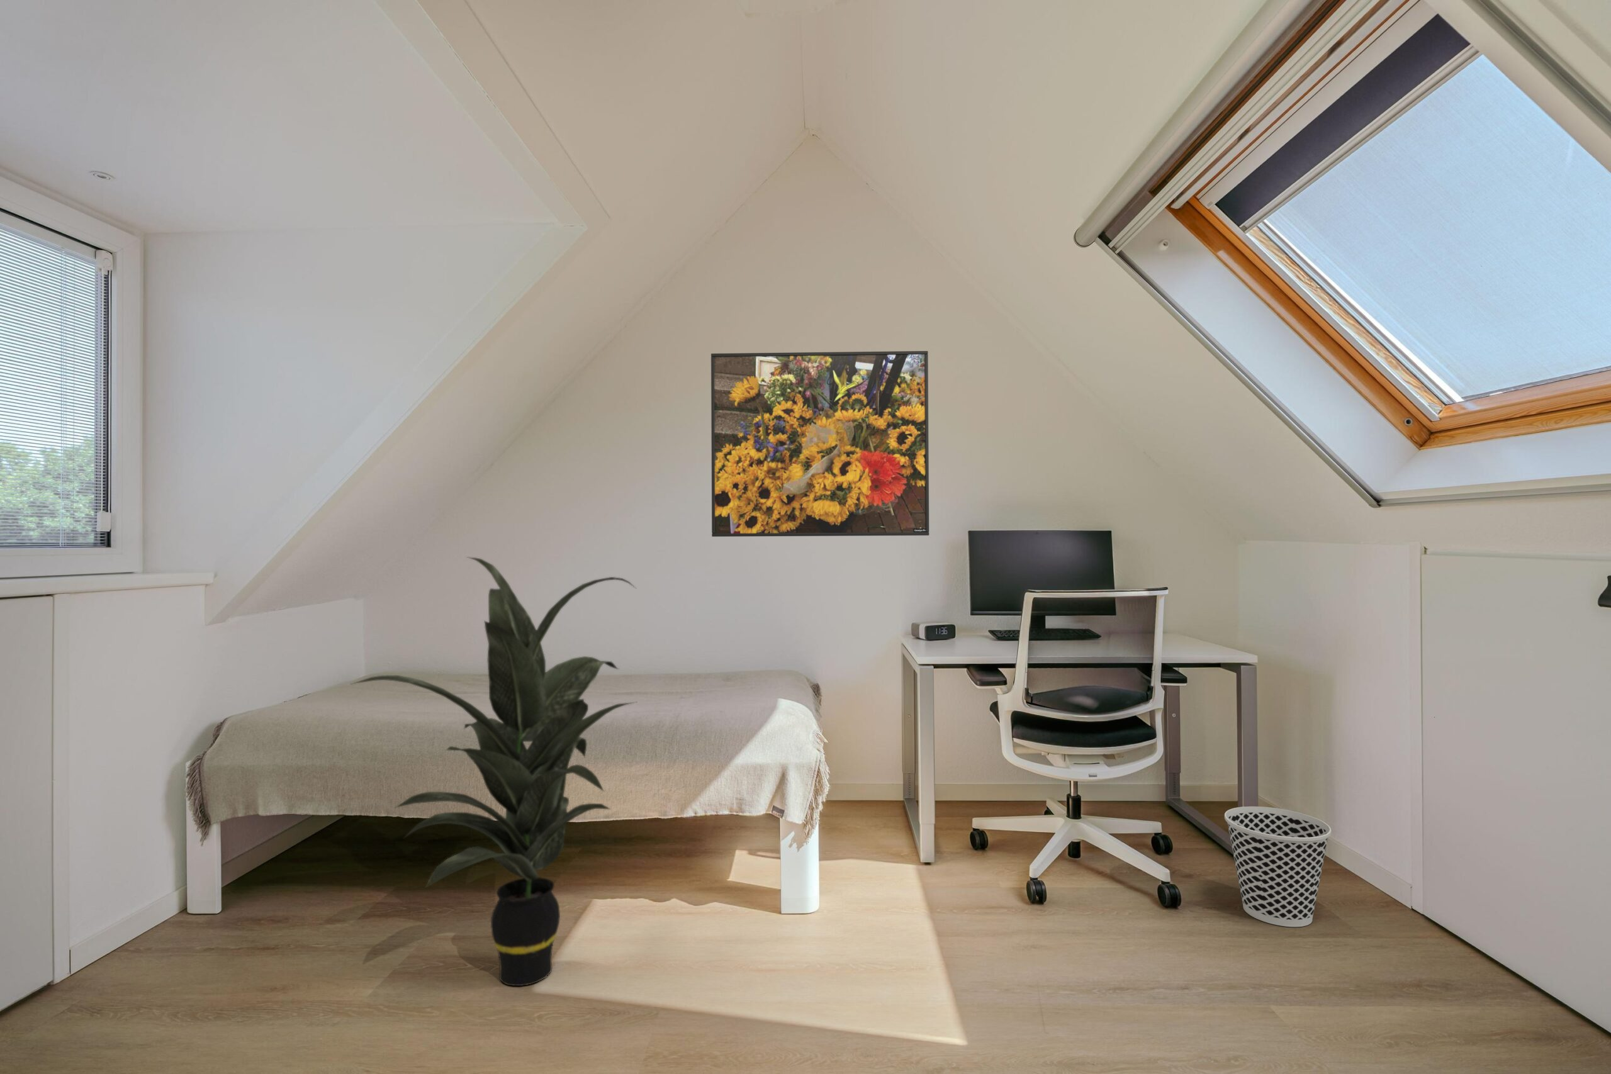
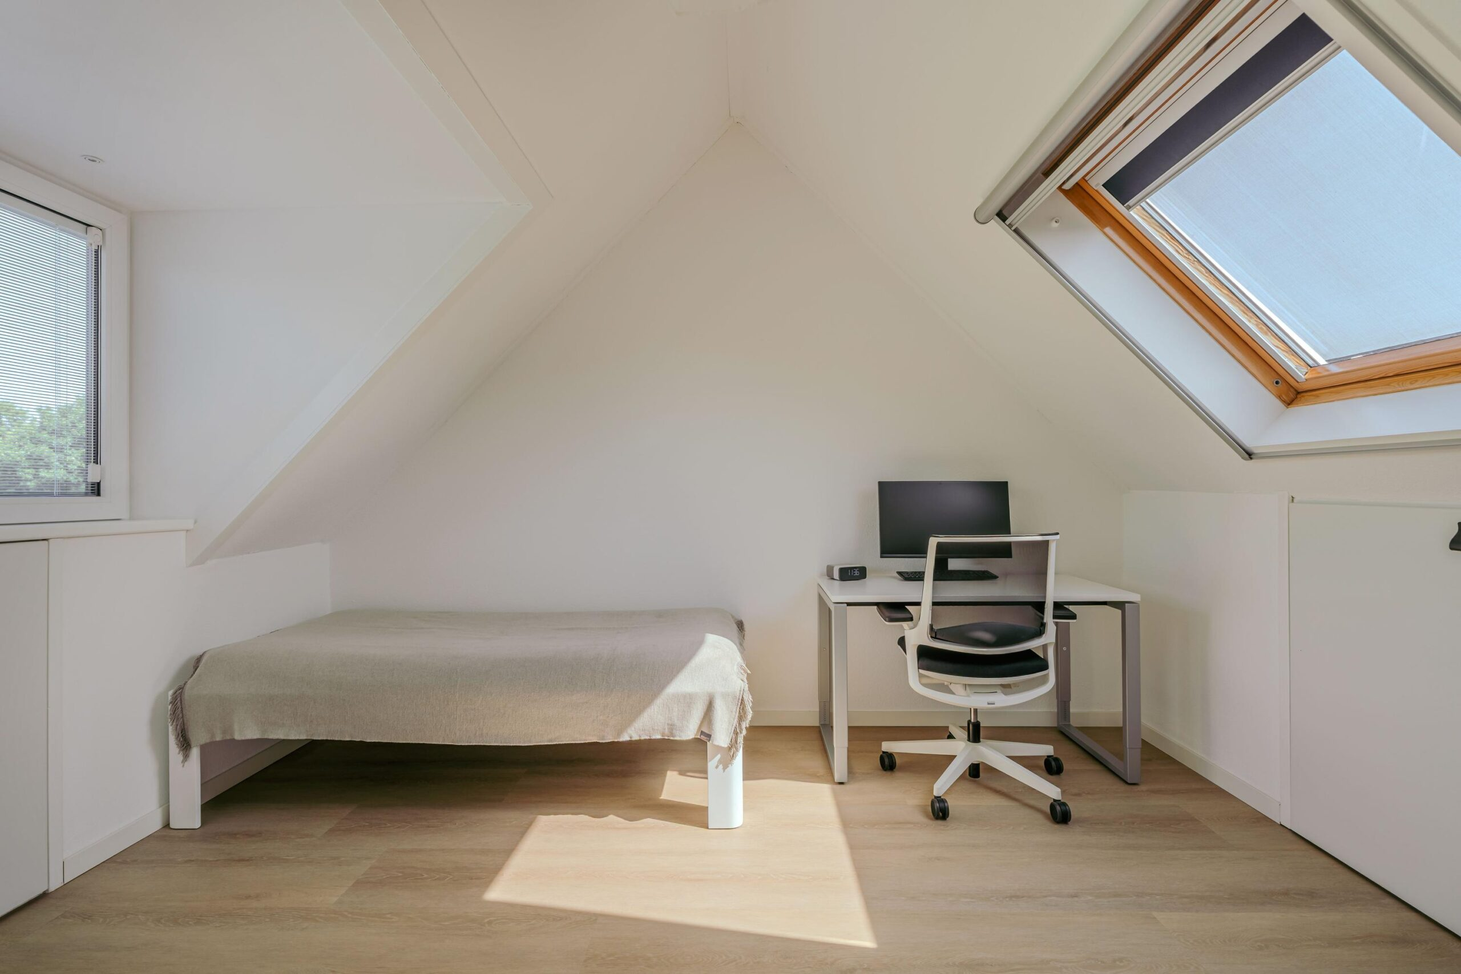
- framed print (820, 445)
- indoor plant (515, 761)
- wastebasket (1277, 867)
